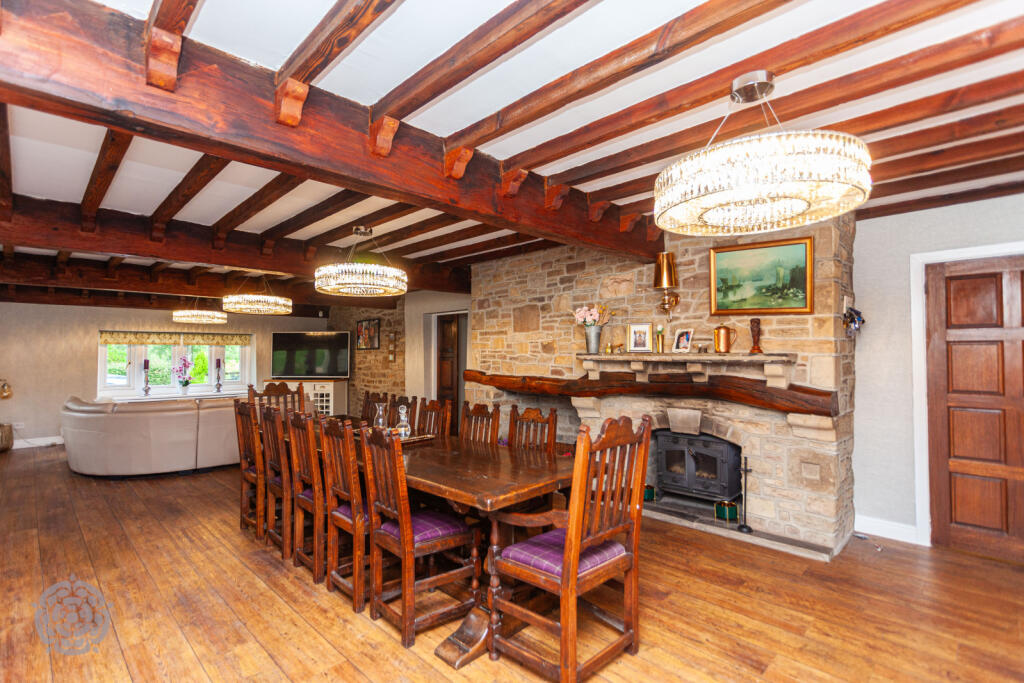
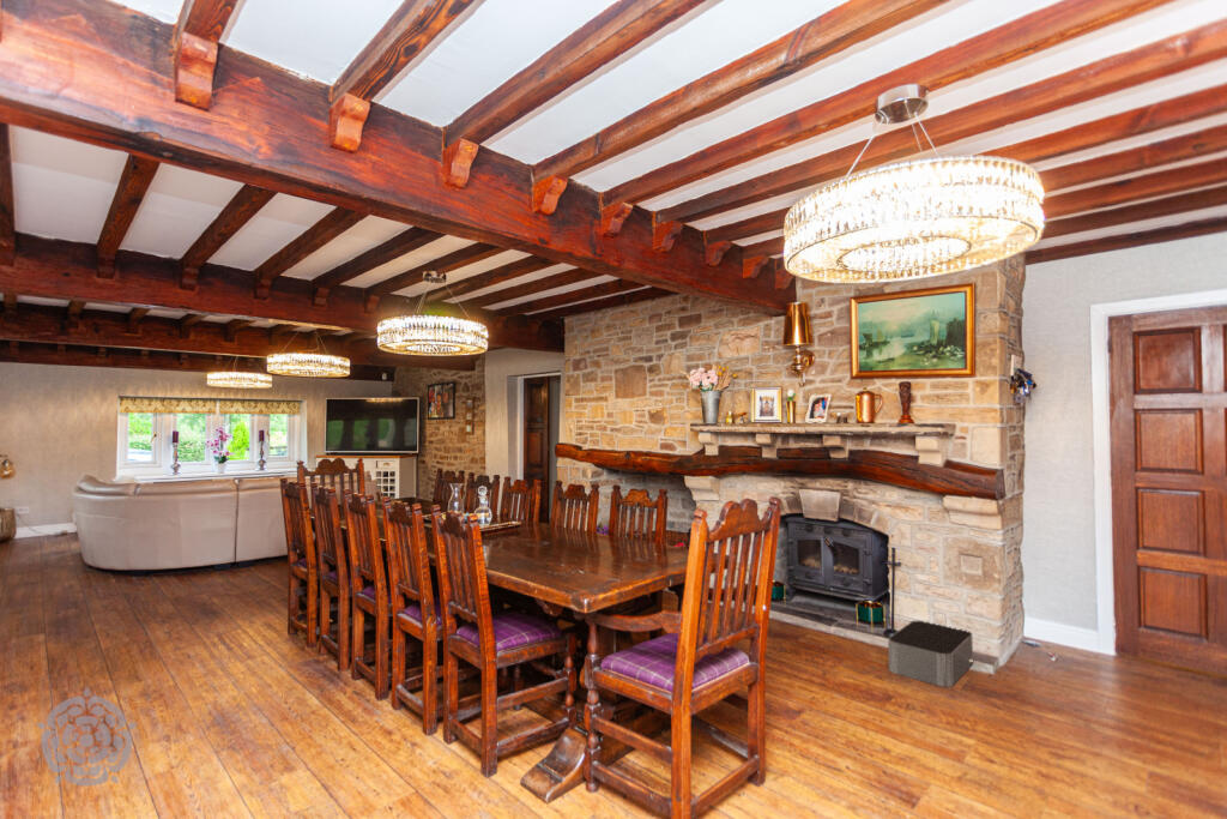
+ storage bin (930, 651)
